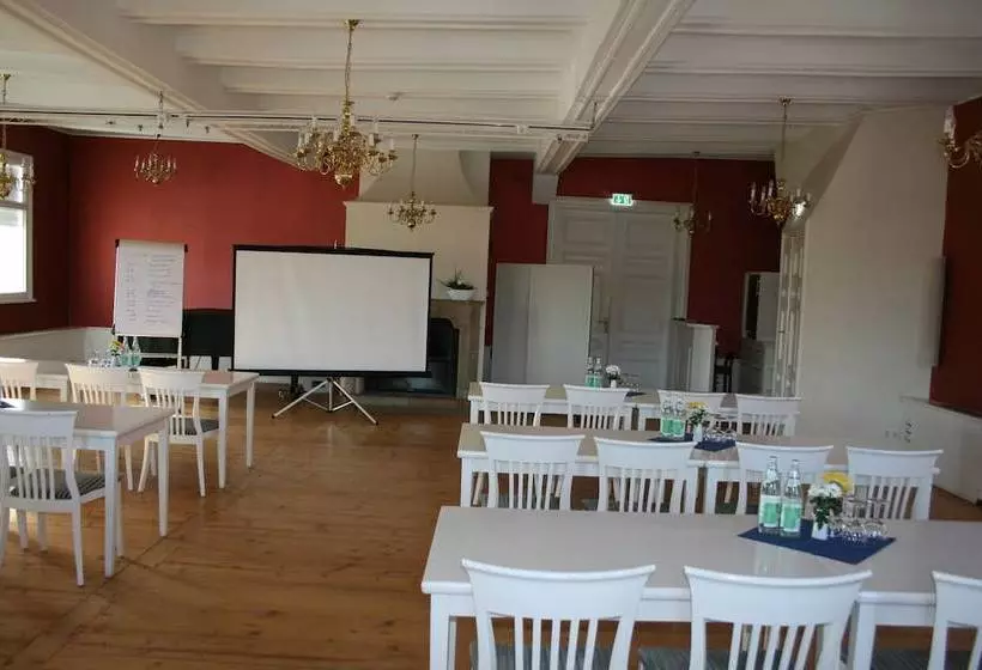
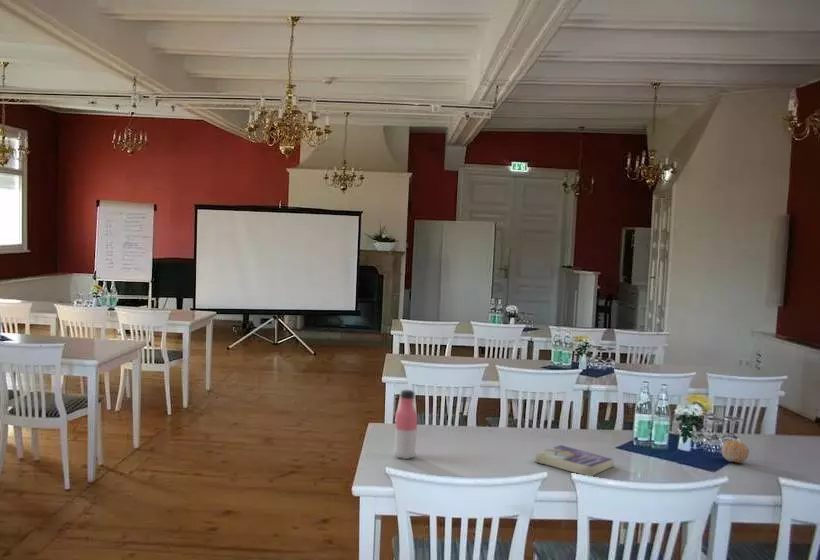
+ book (573, 458)
+ water bottle (406, 423)
+ fruit (735, 451)
